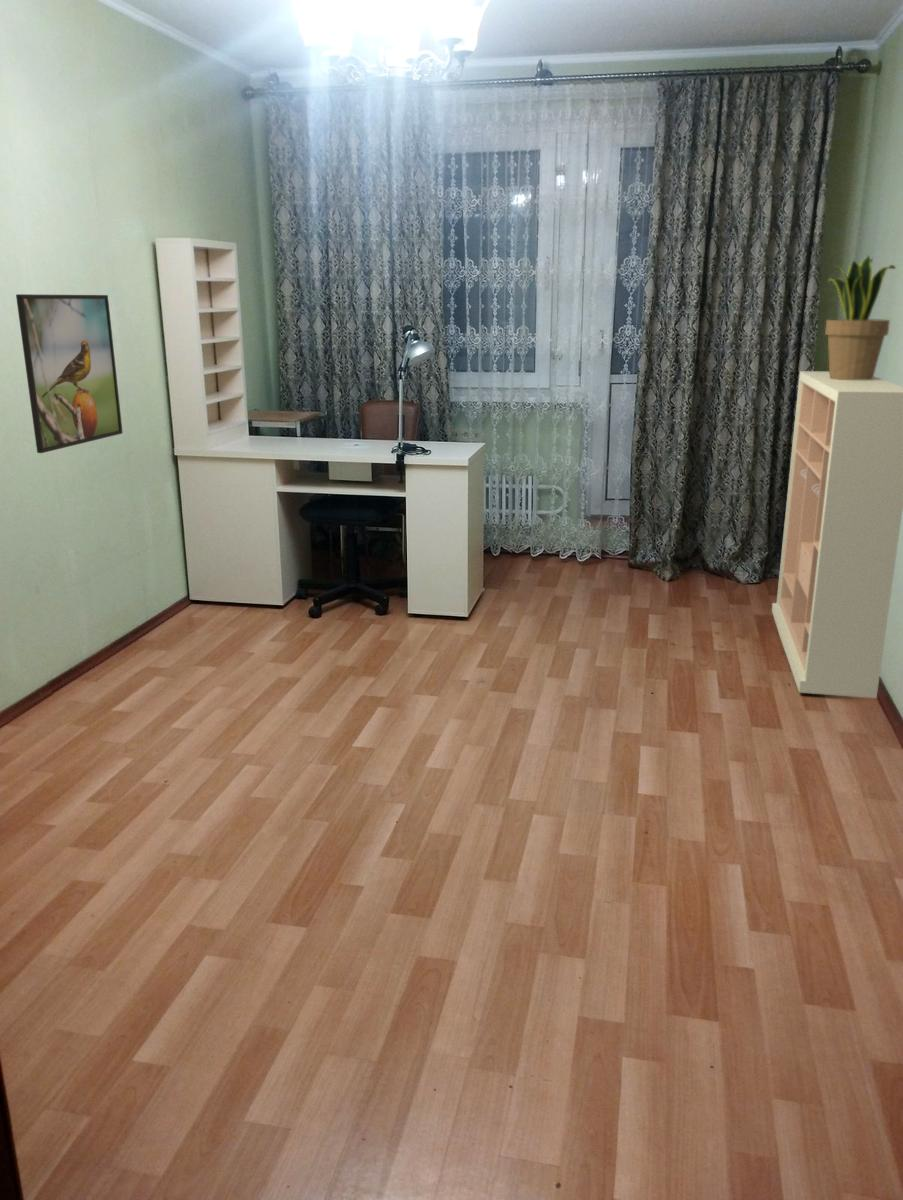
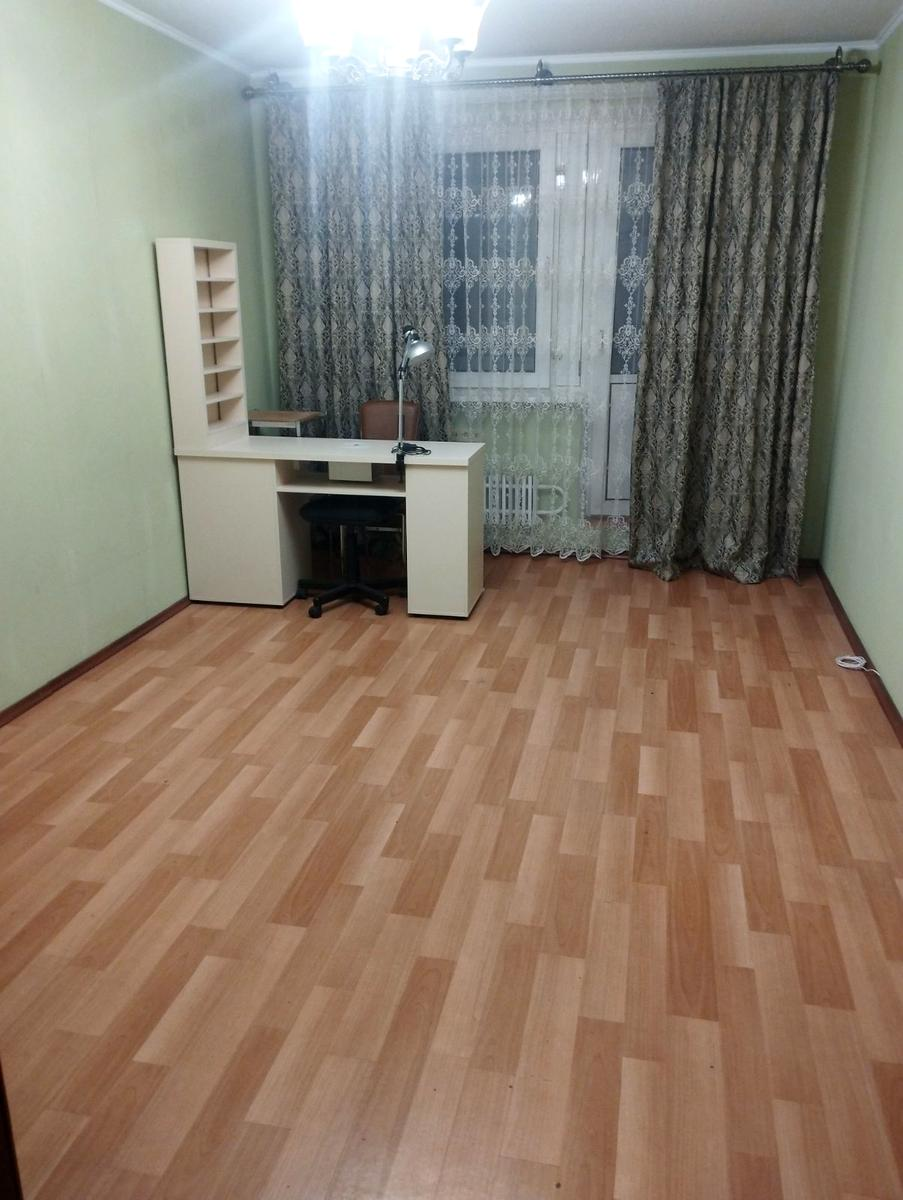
- potted plant (855, 317)
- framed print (74, 370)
- shelving unit (832, 521)
